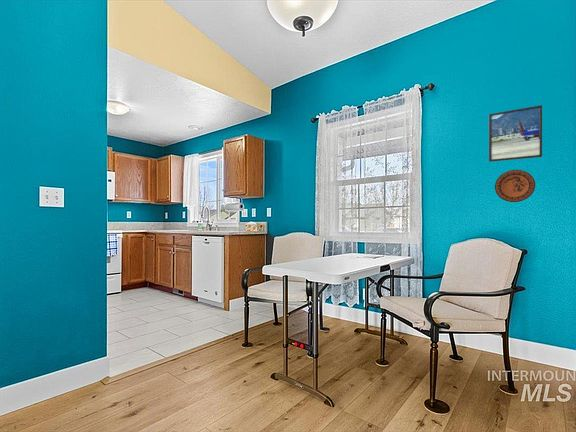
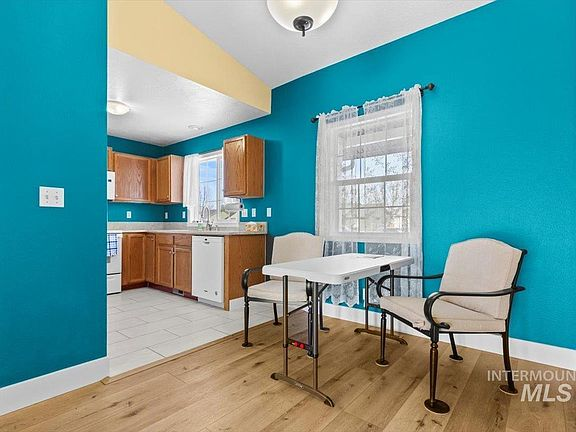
- decorative plate (514, 186)
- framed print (514, 134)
